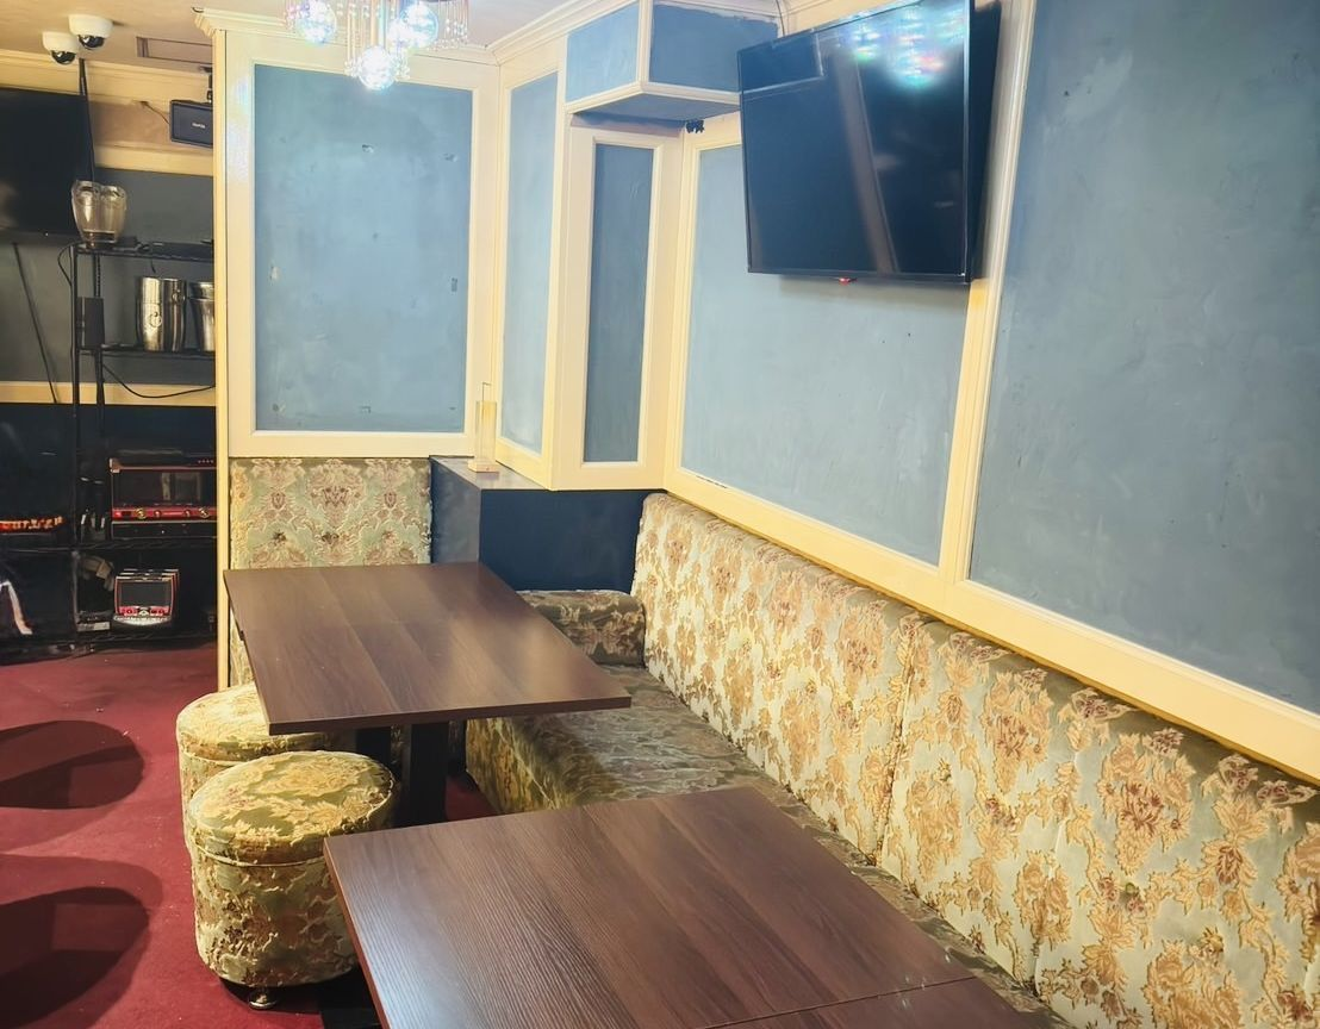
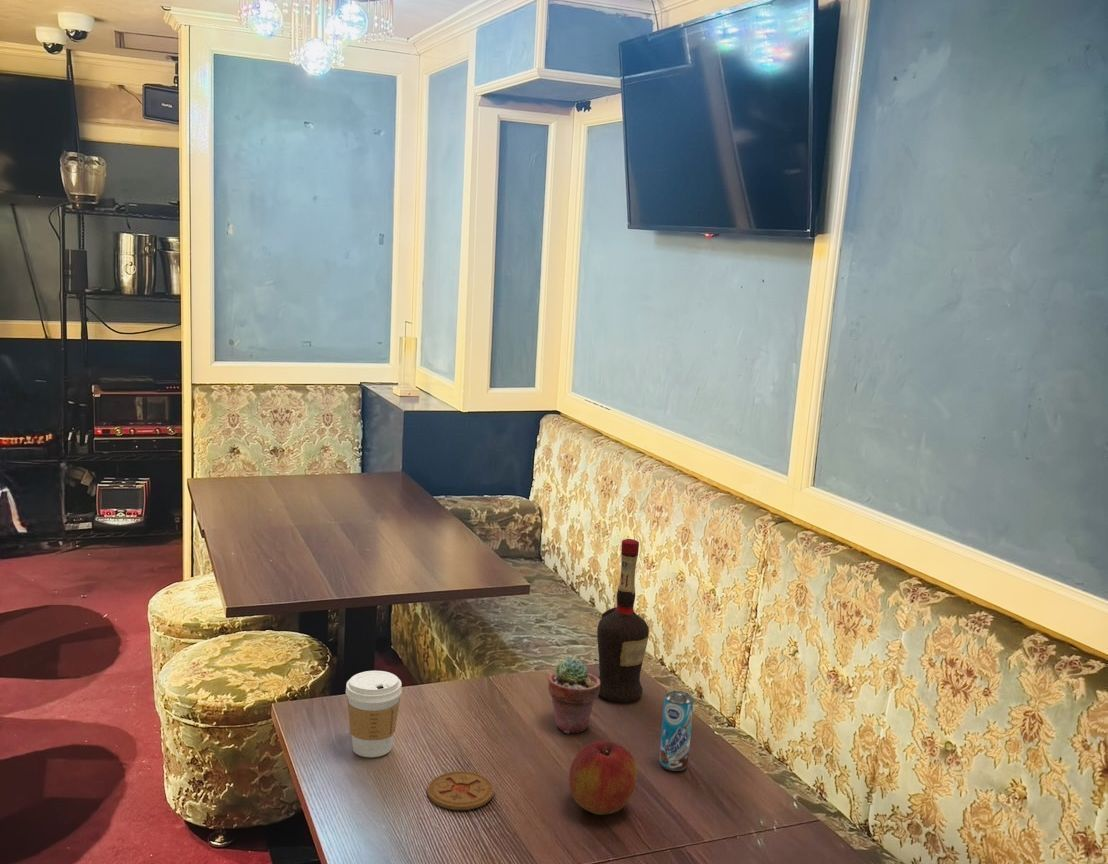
+ potted succulent (573, 692)
+ beverage can (676, 730)
+ apple (602, 776)
+ liquor (623, 617)
+ coaster (460, 789)
+ coffee cup (373, 712)
